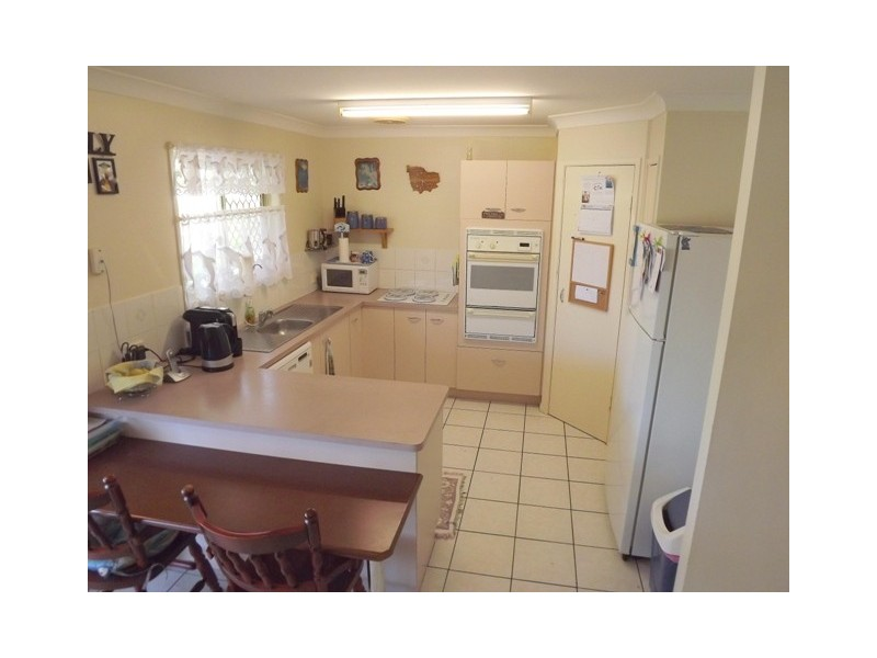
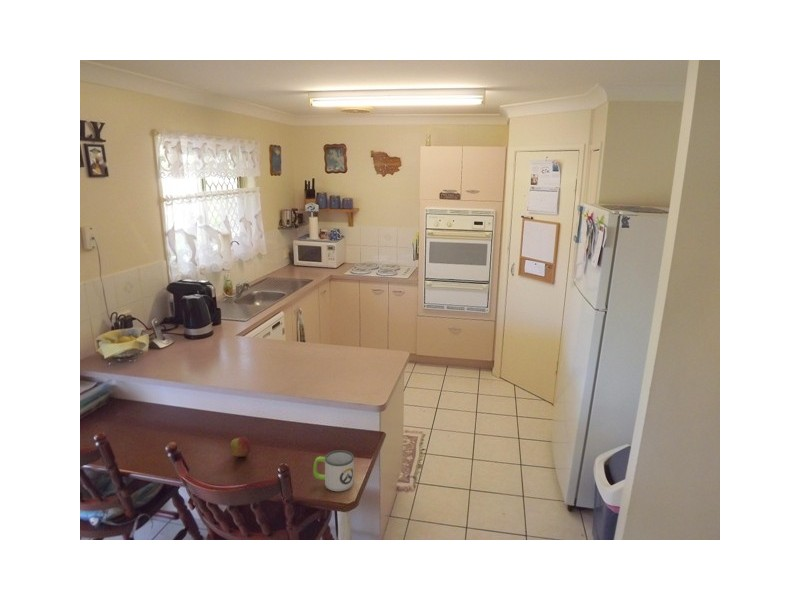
+ apple (240, 447)
+ mug (333, 469)
